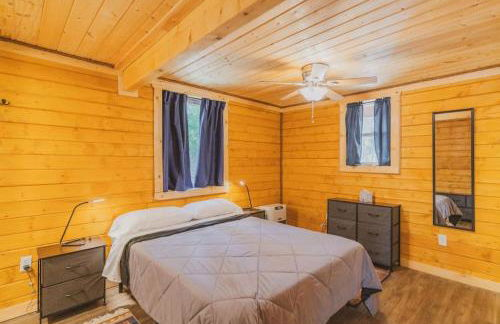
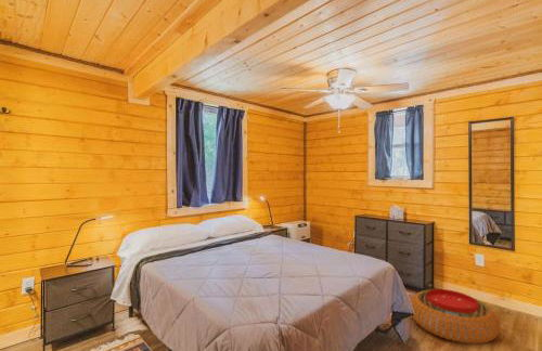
+ pouf (451, 311)
